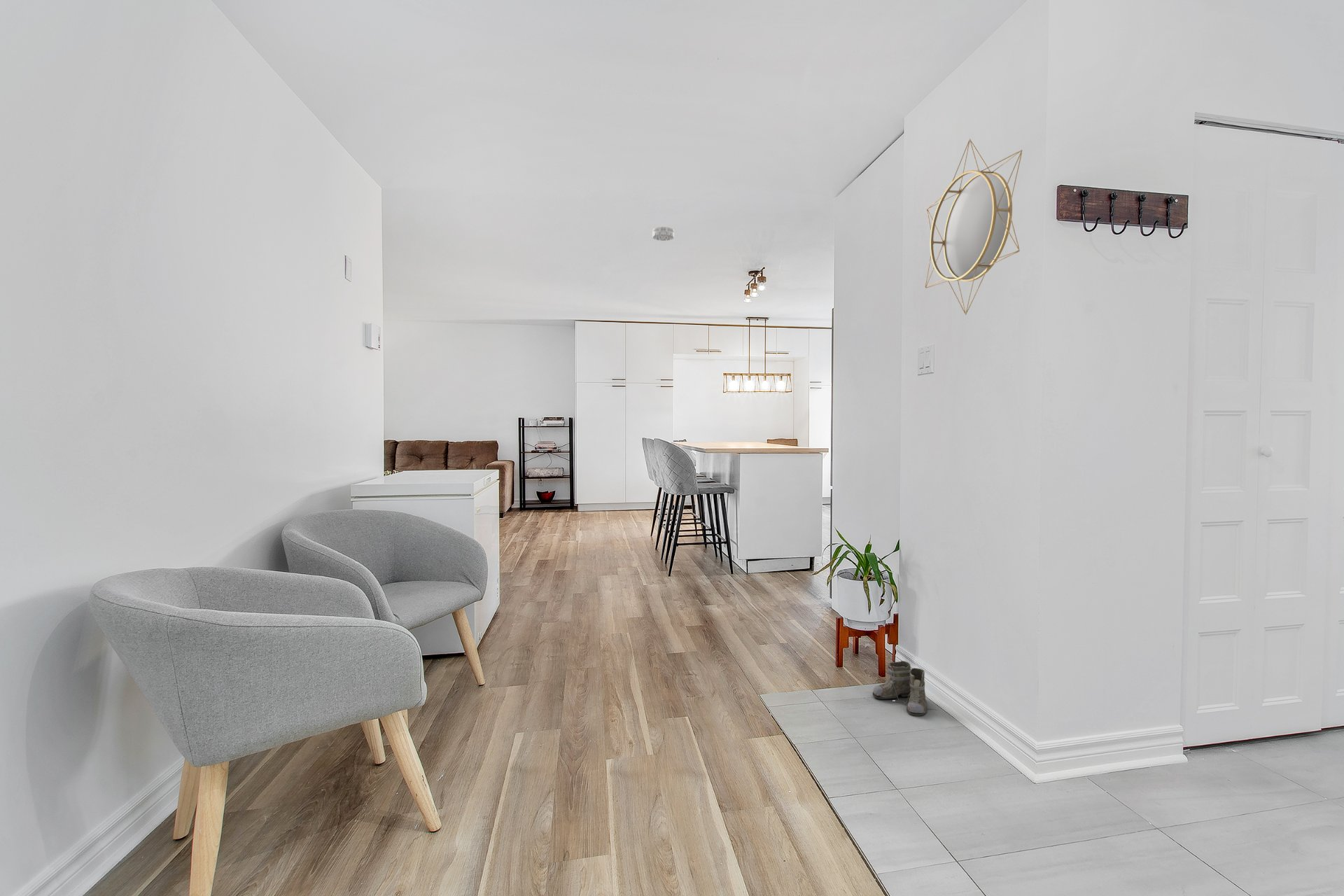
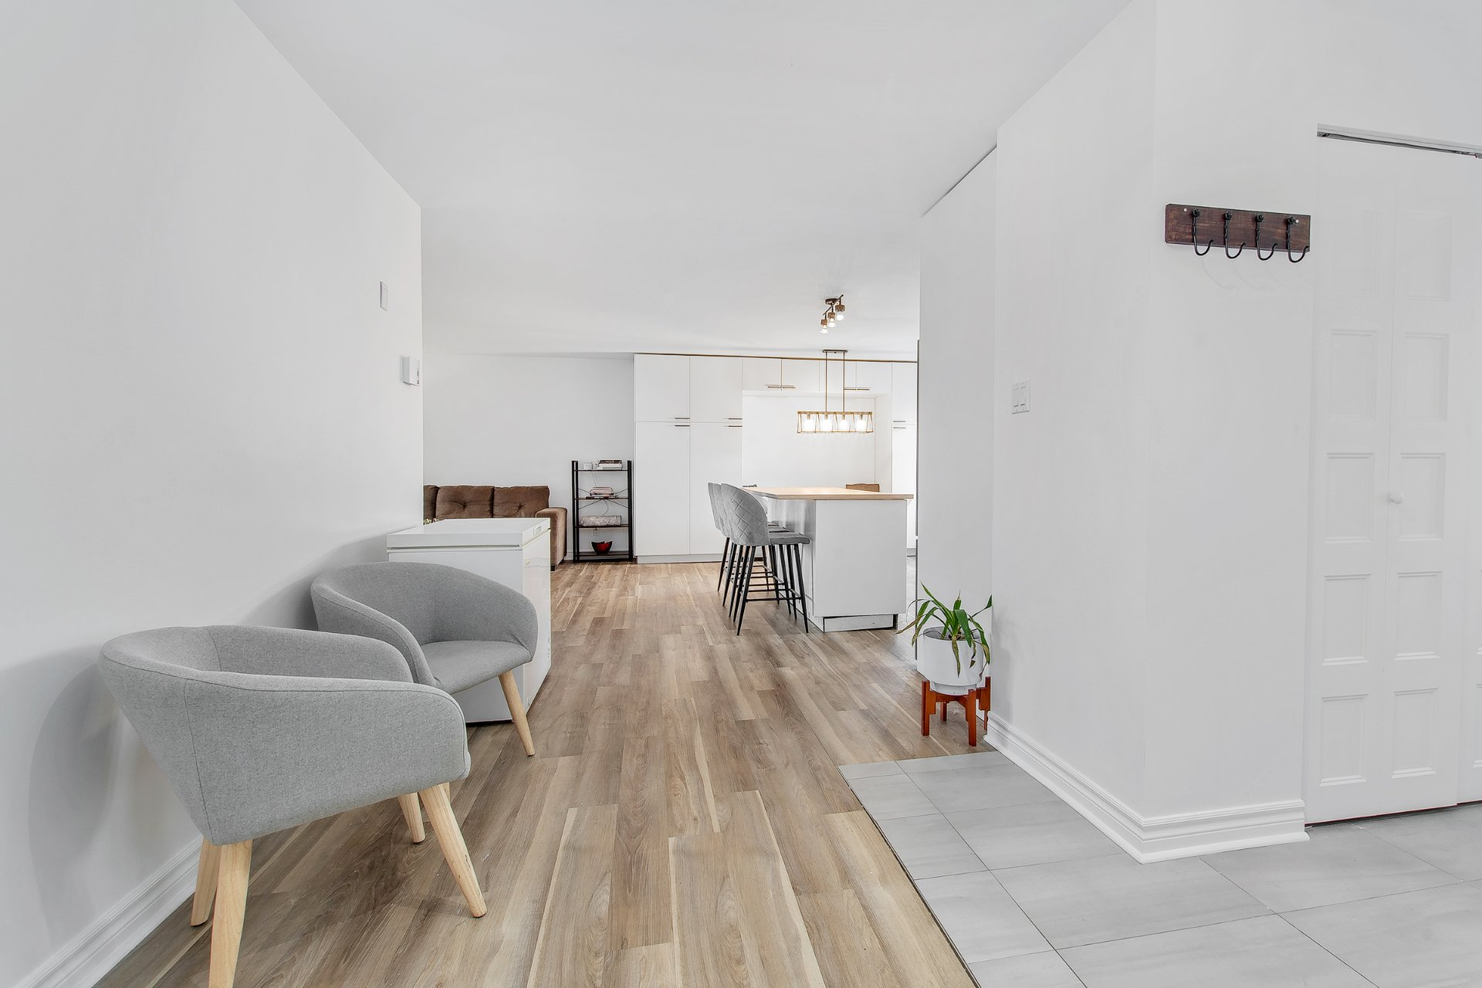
- boots (902, 684)
- smoke detector (663, 233)
- home mirror (967, 227)
